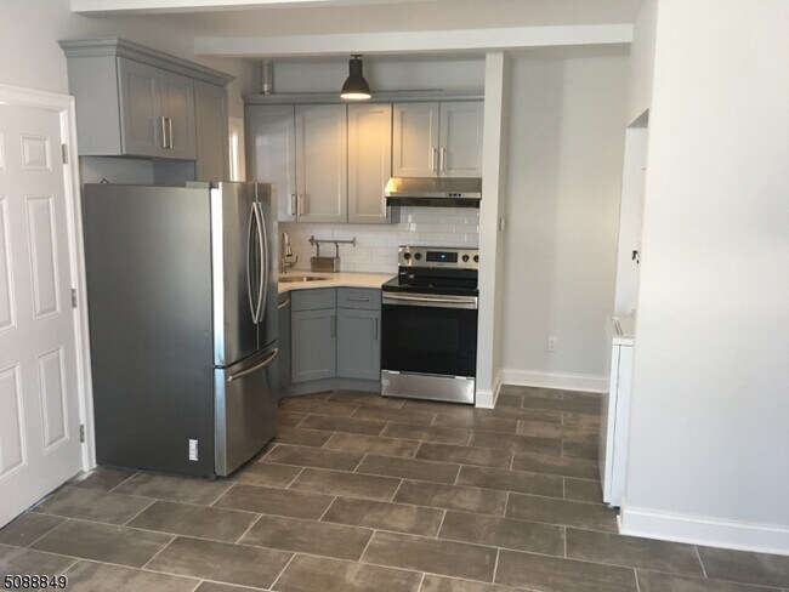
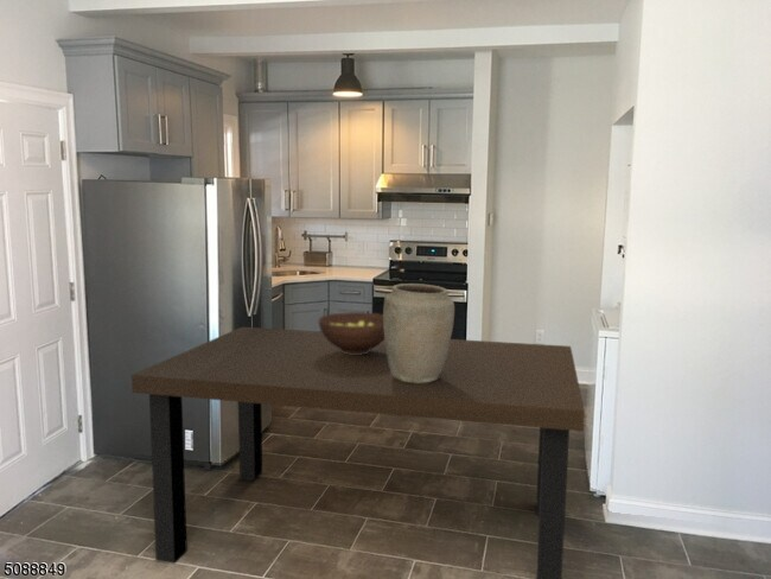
+ fruit bowl (355, 335)
+ dining table (376, 413)
+ vase (418, 332)
